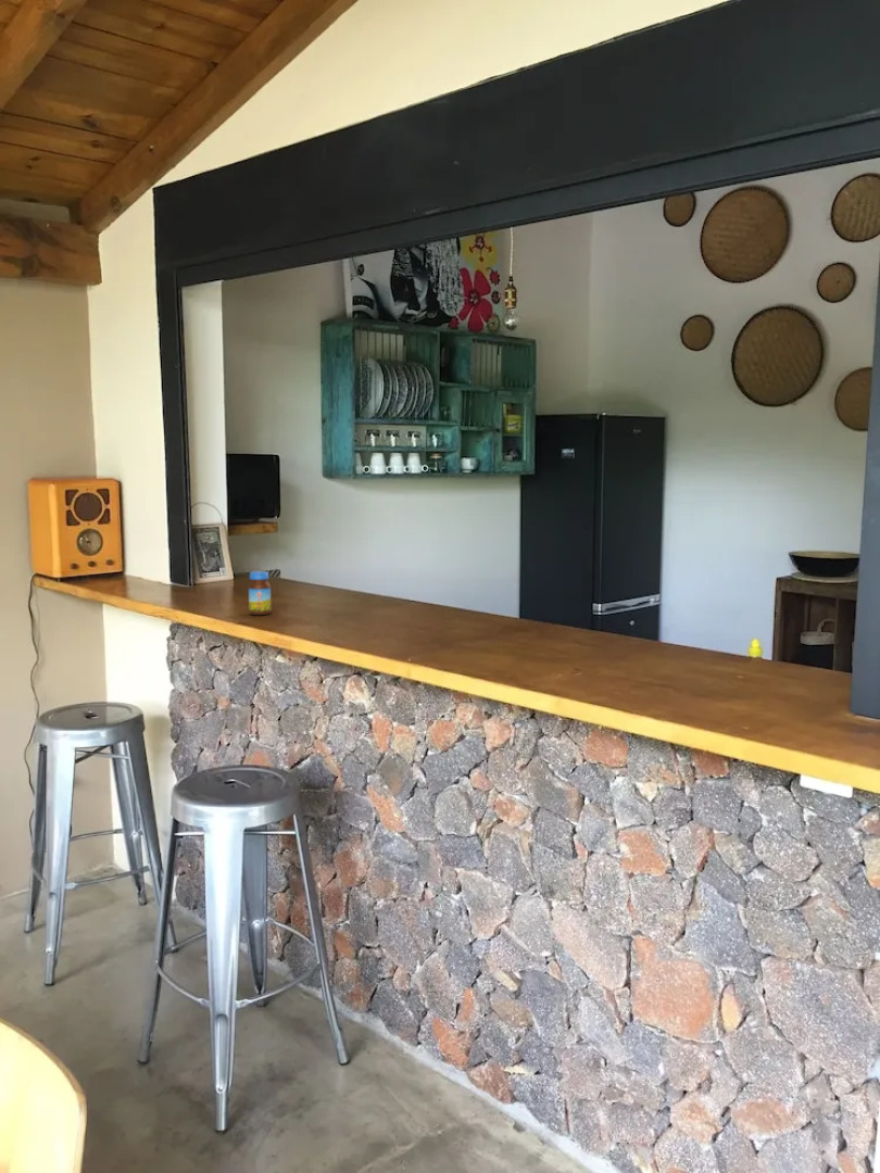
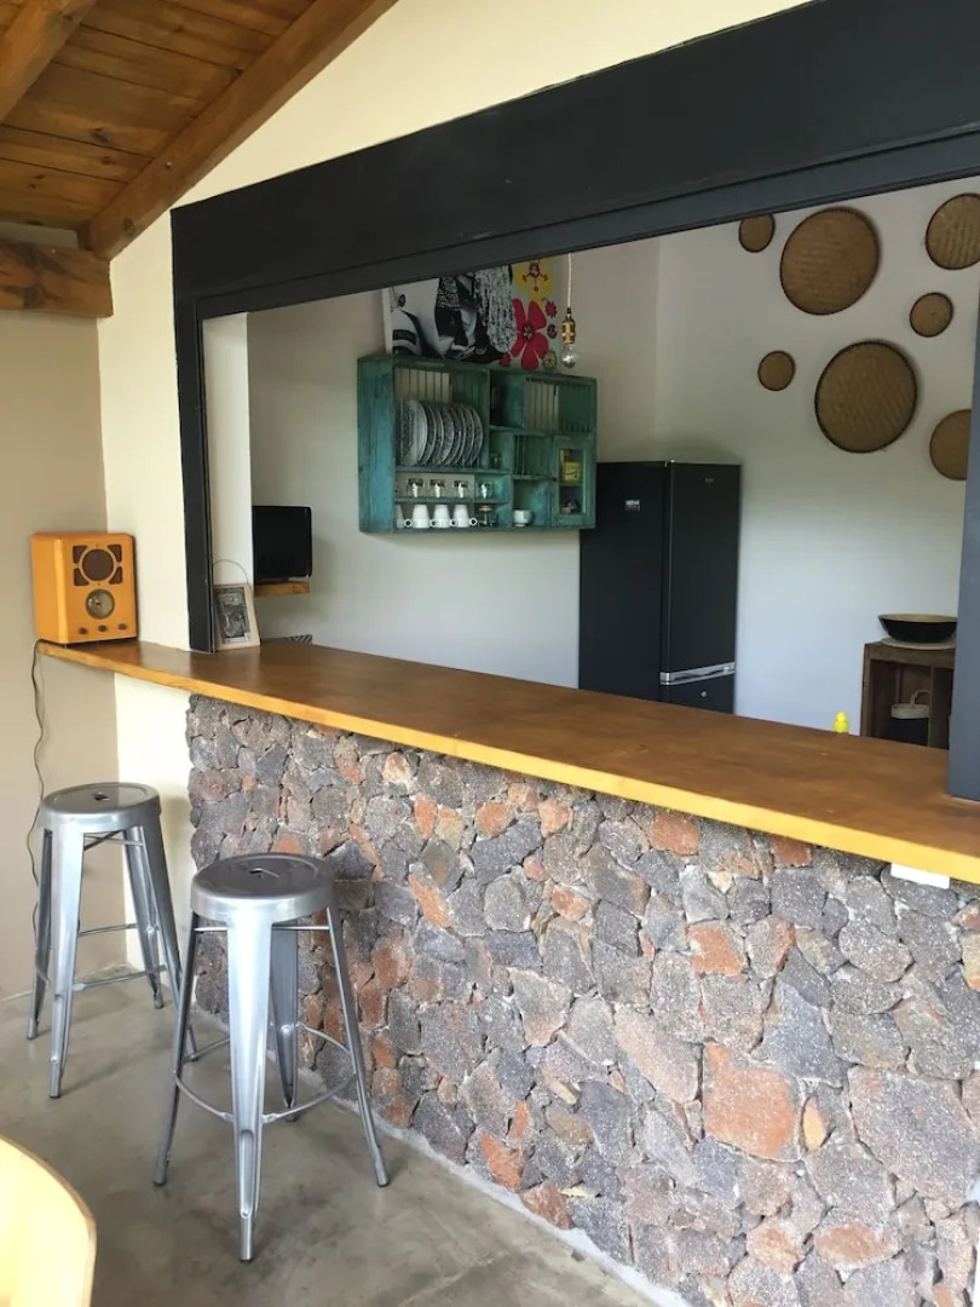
- jar (259, 592)
